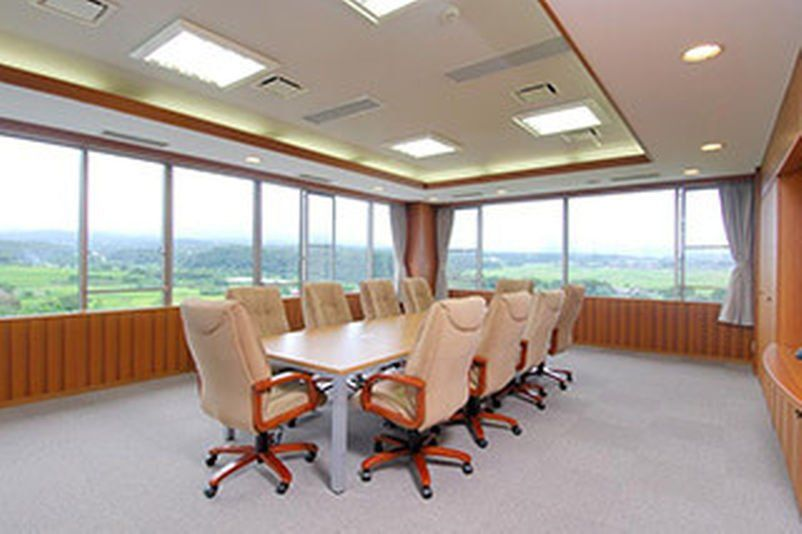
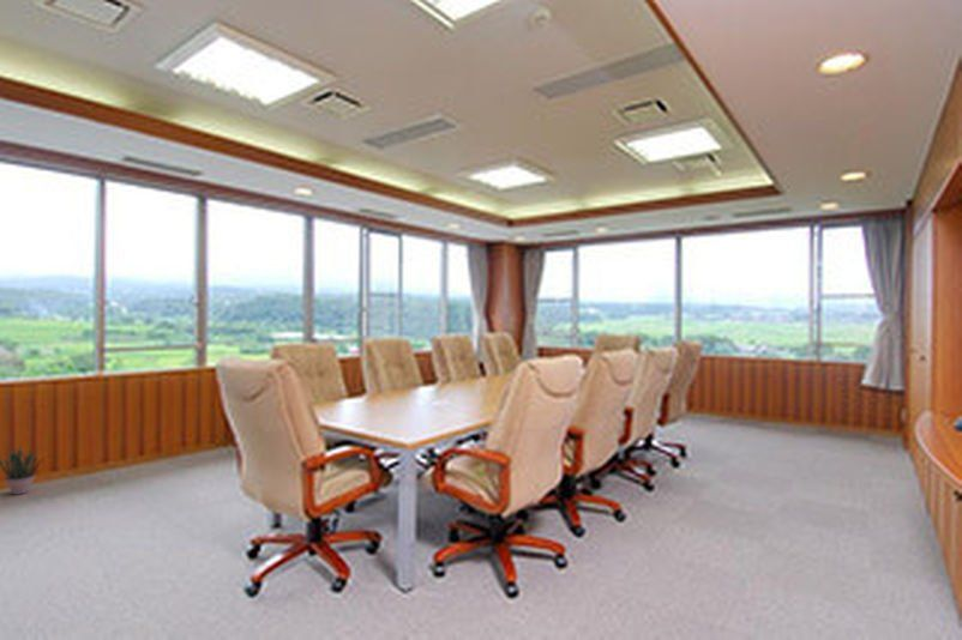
+ potted plant (19, 469)
